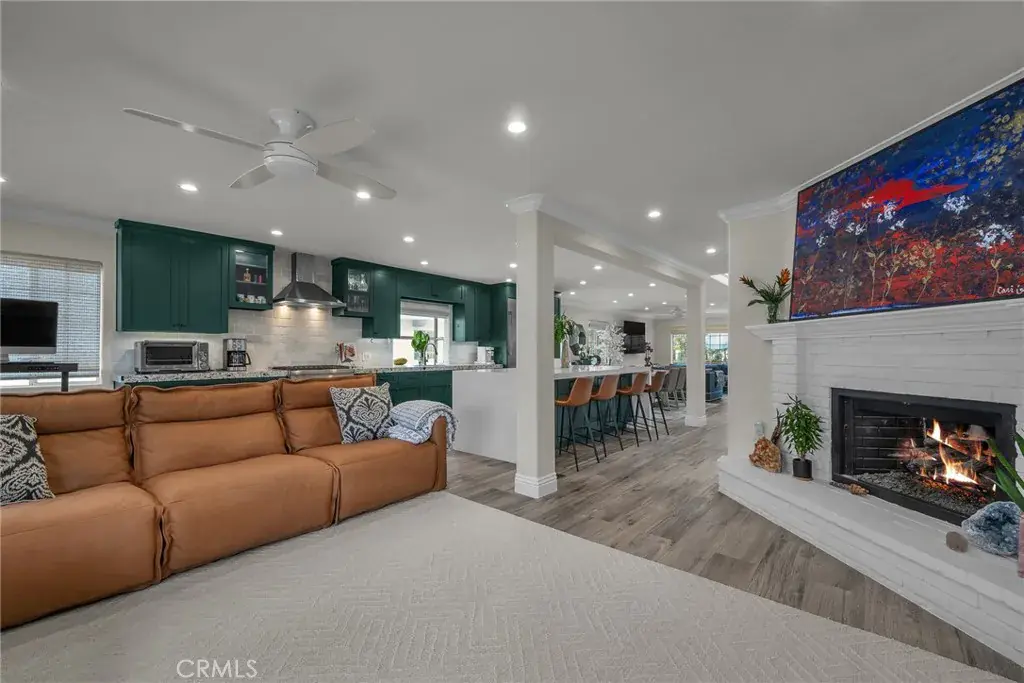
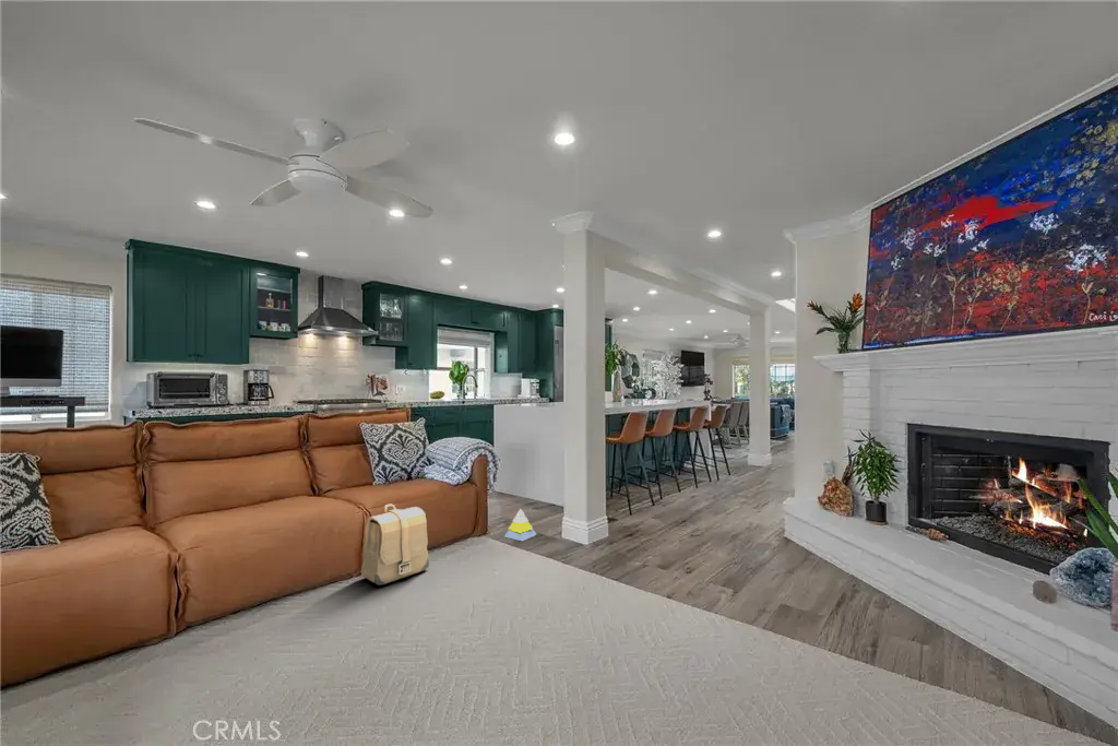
+ backpack (396, 541)
+ stacking toy (520, 522)
